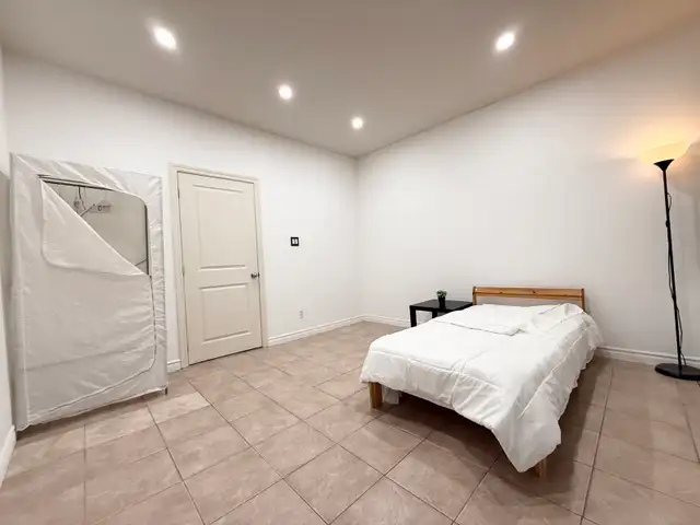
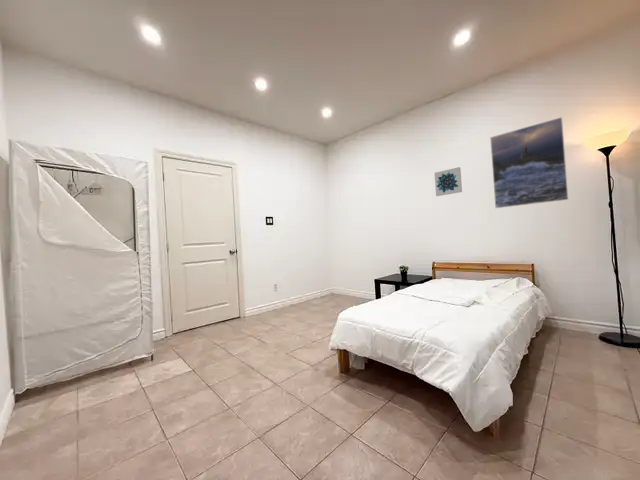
+ wall art (447, 182)
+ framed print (526, 166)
